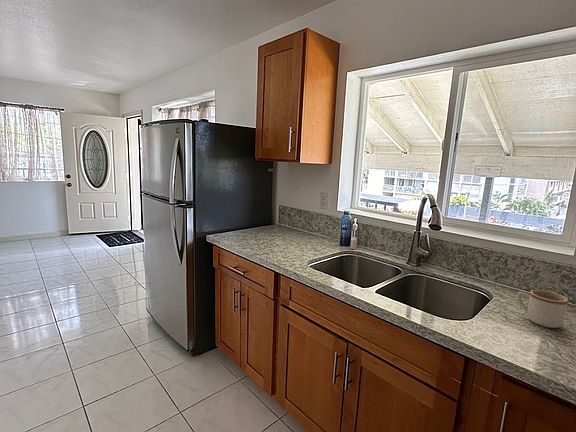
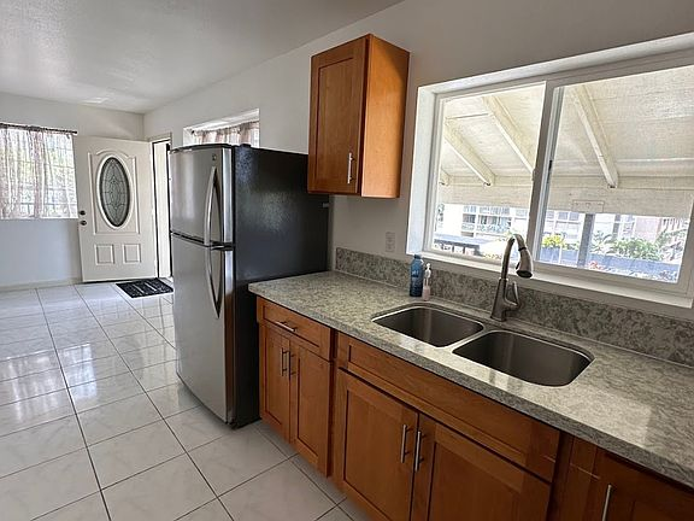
- mug (540, 307)
